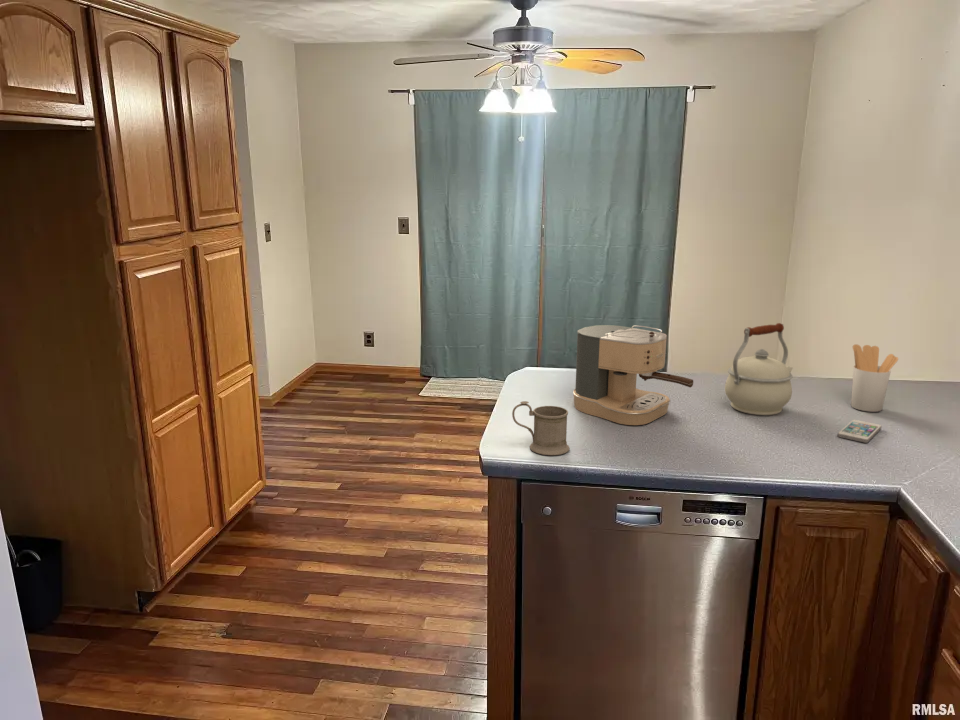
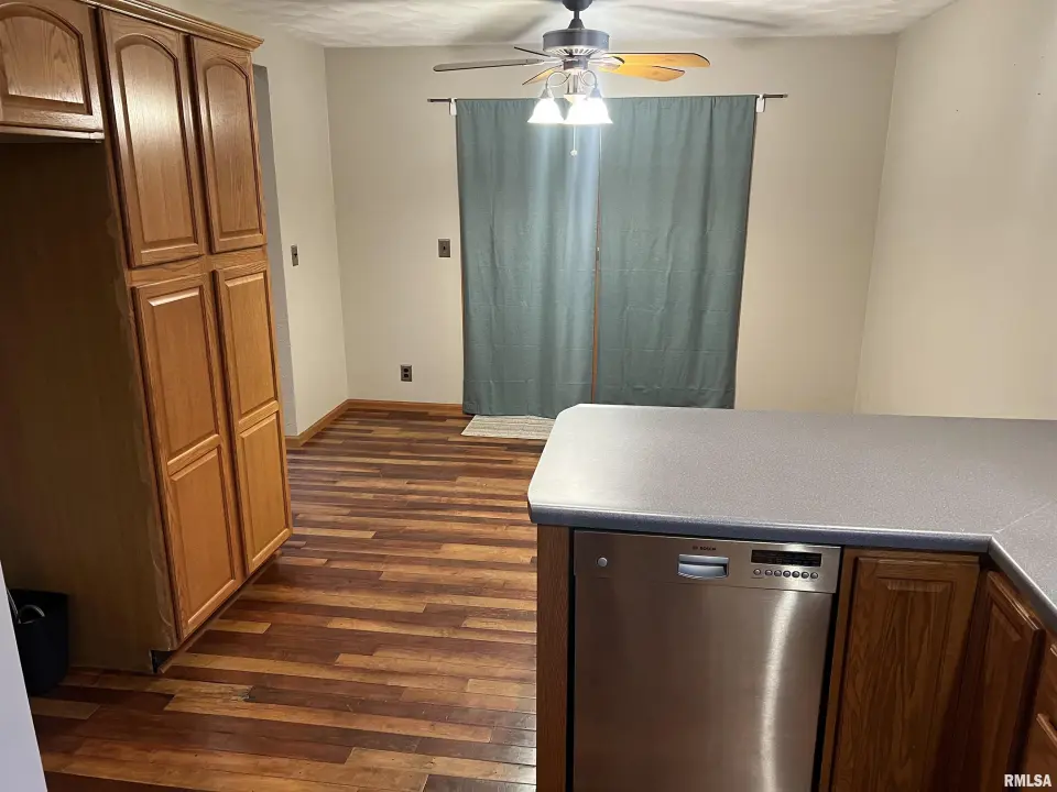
- mug (541, 425)
- coffee maker (632, 371)
- smartphone (859, 430)
- utensil holder (867, 376)
- kettle (763, 366)
